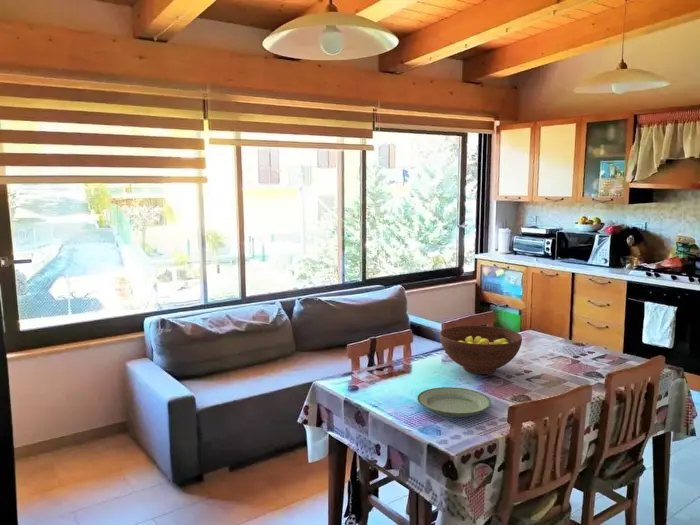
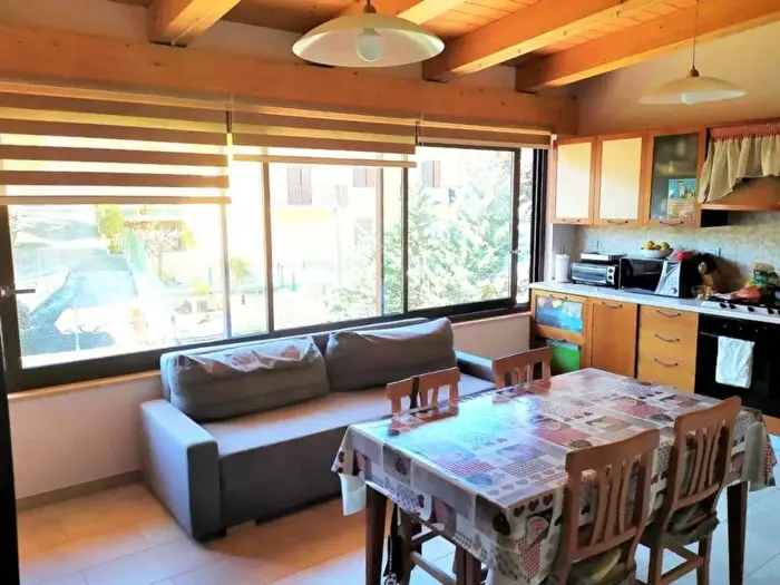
- fruit bowl (479, 352)
- plate (453, 403)
